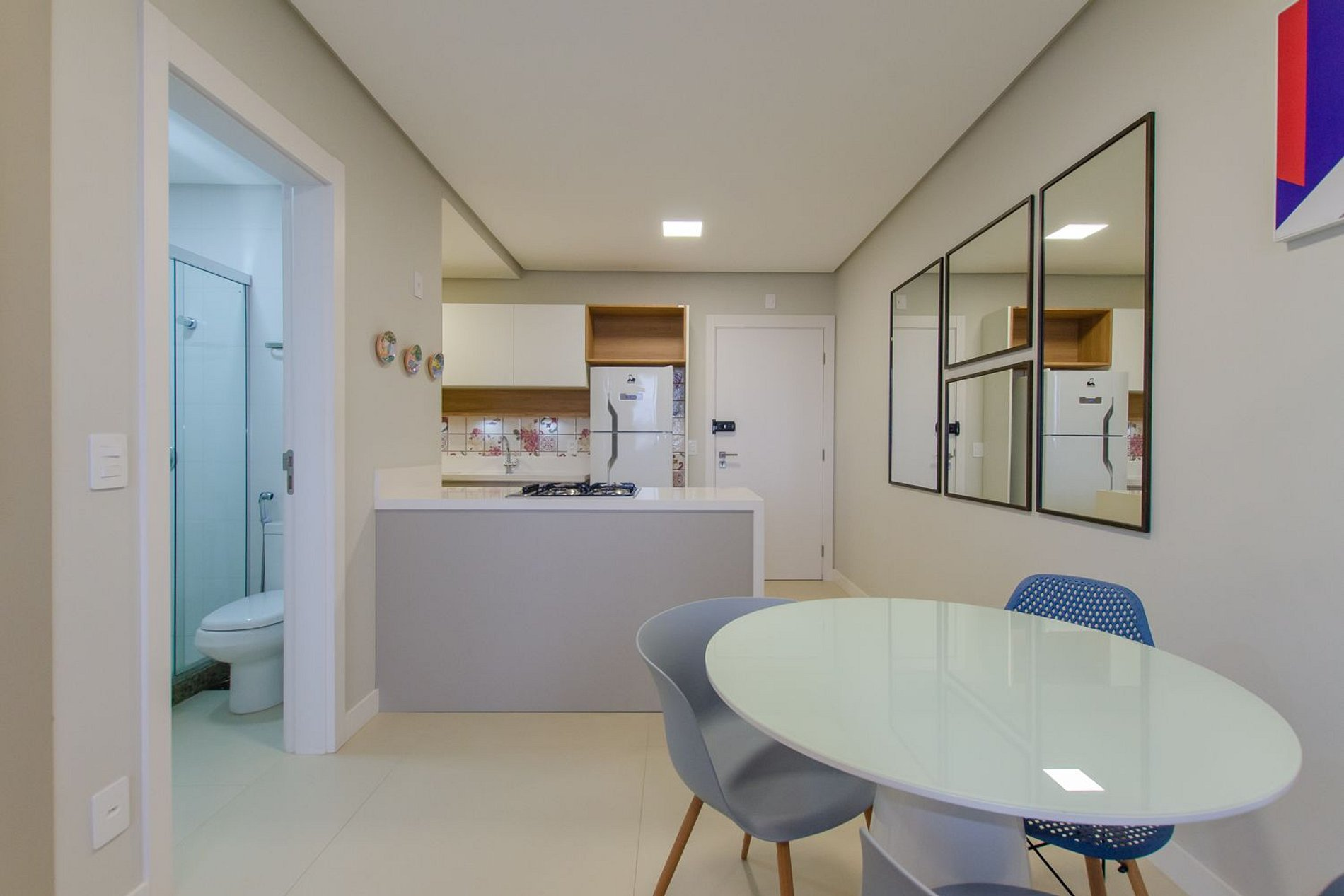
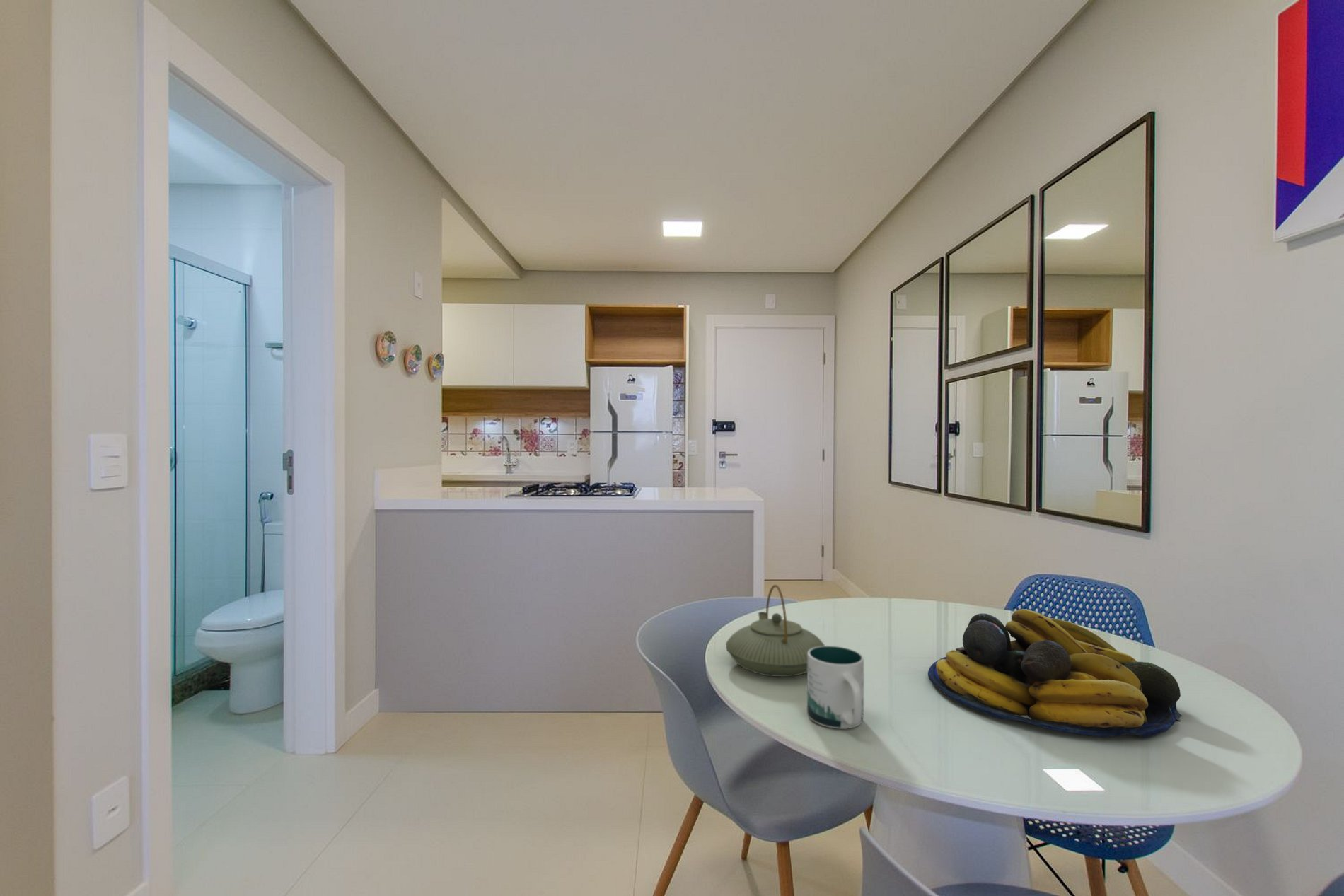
+ fruit bowl (1042, 654)
+ teapot (775, 623)
+ mug (840, 691)
